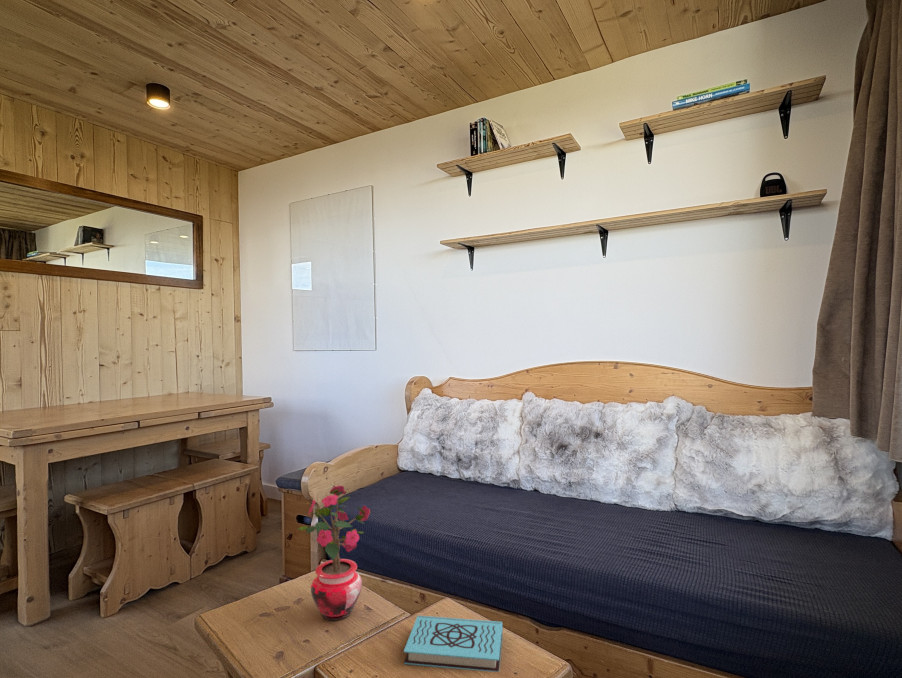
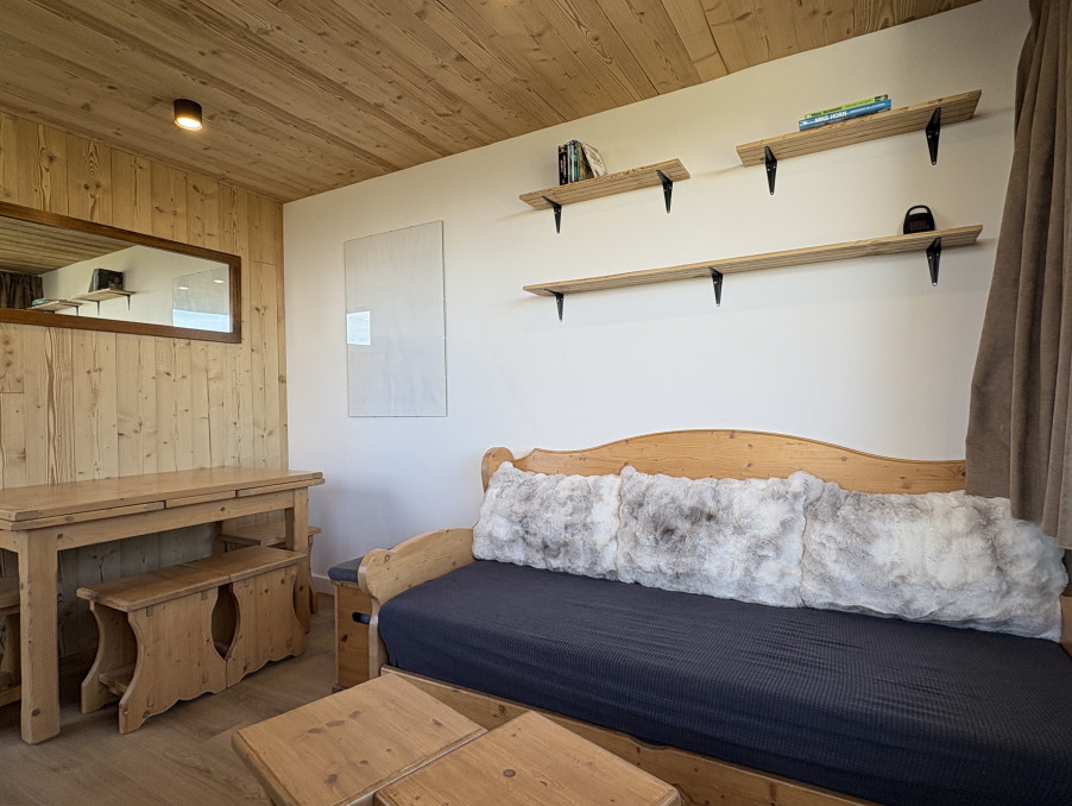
- potted plant (333, 549)
- book (455, 641)
